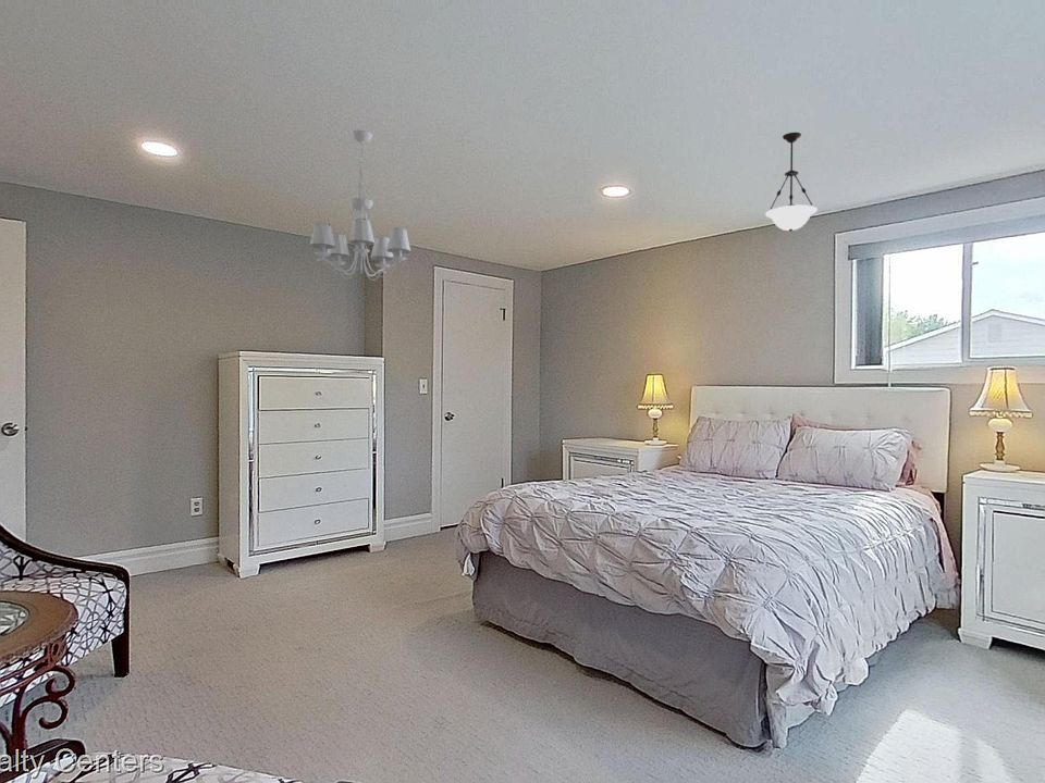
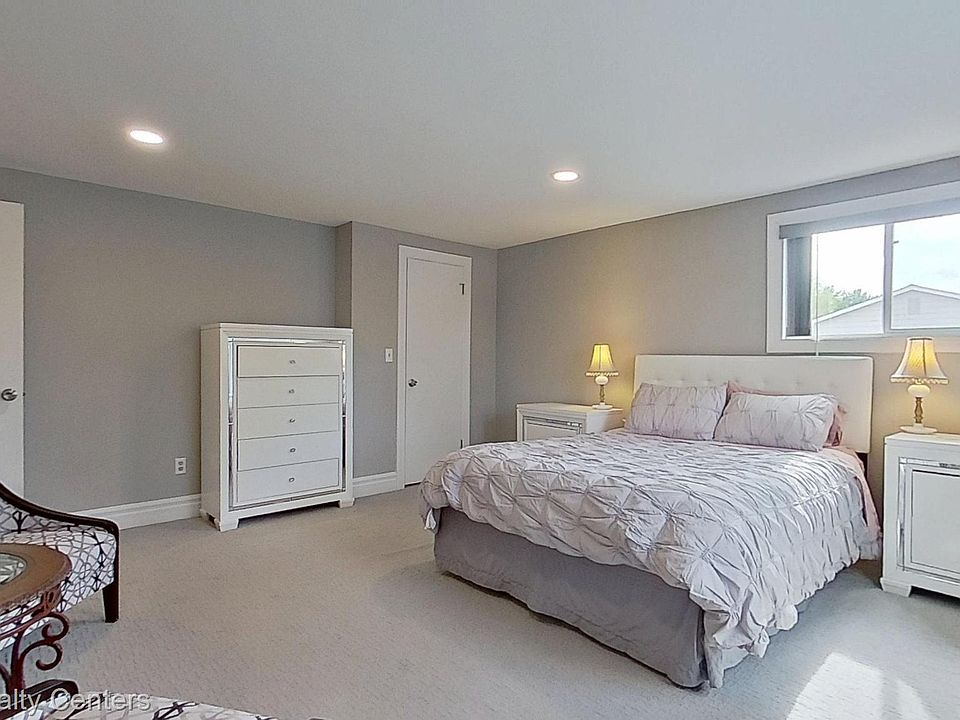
- pendant light (790, 183)
- chandelier (361, 204)
